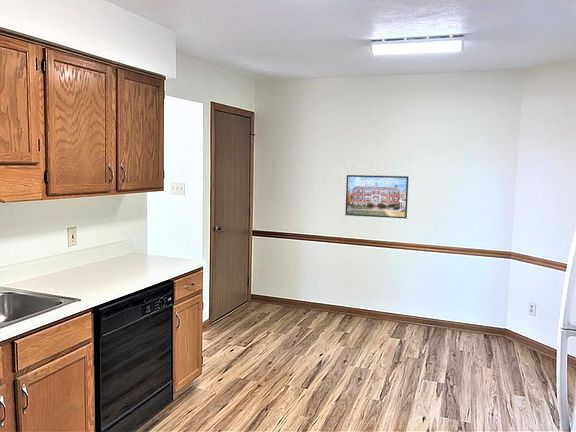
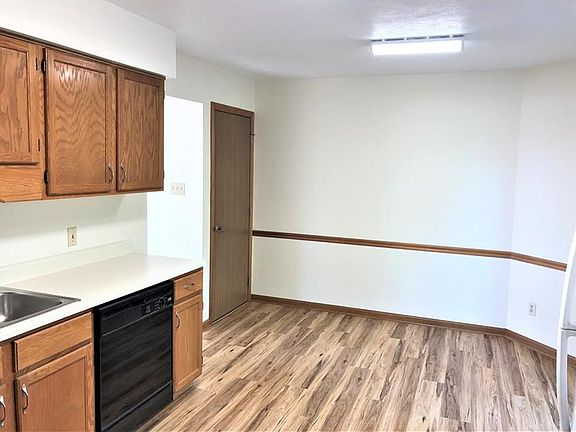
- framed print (376, 196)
